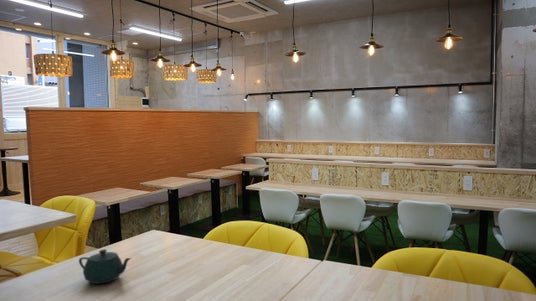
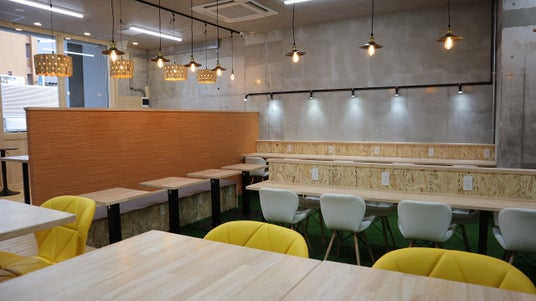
- teapot (104, 264)
